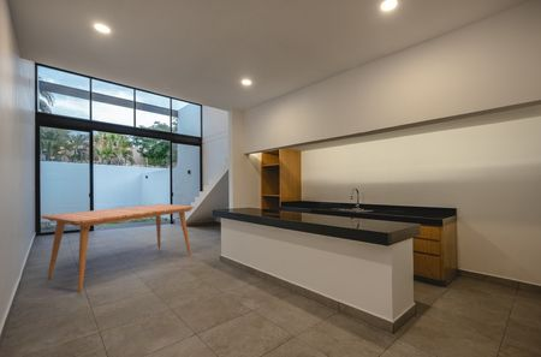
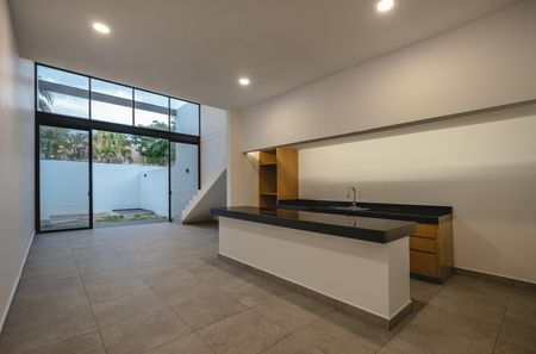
- dining table (124, 220)
